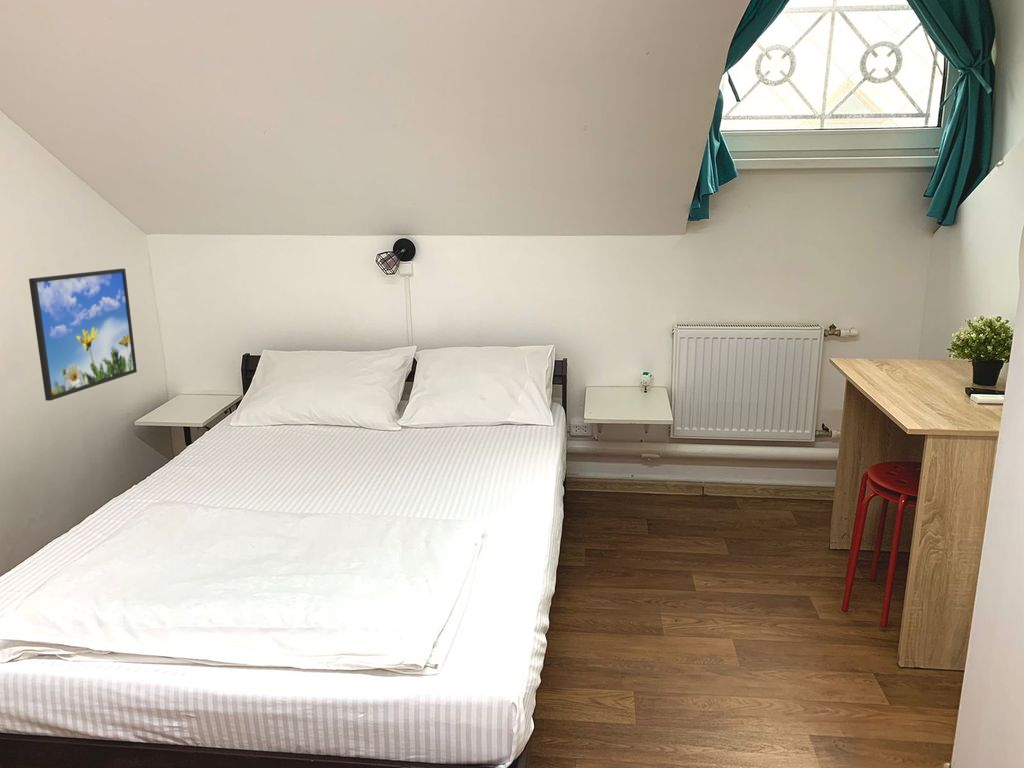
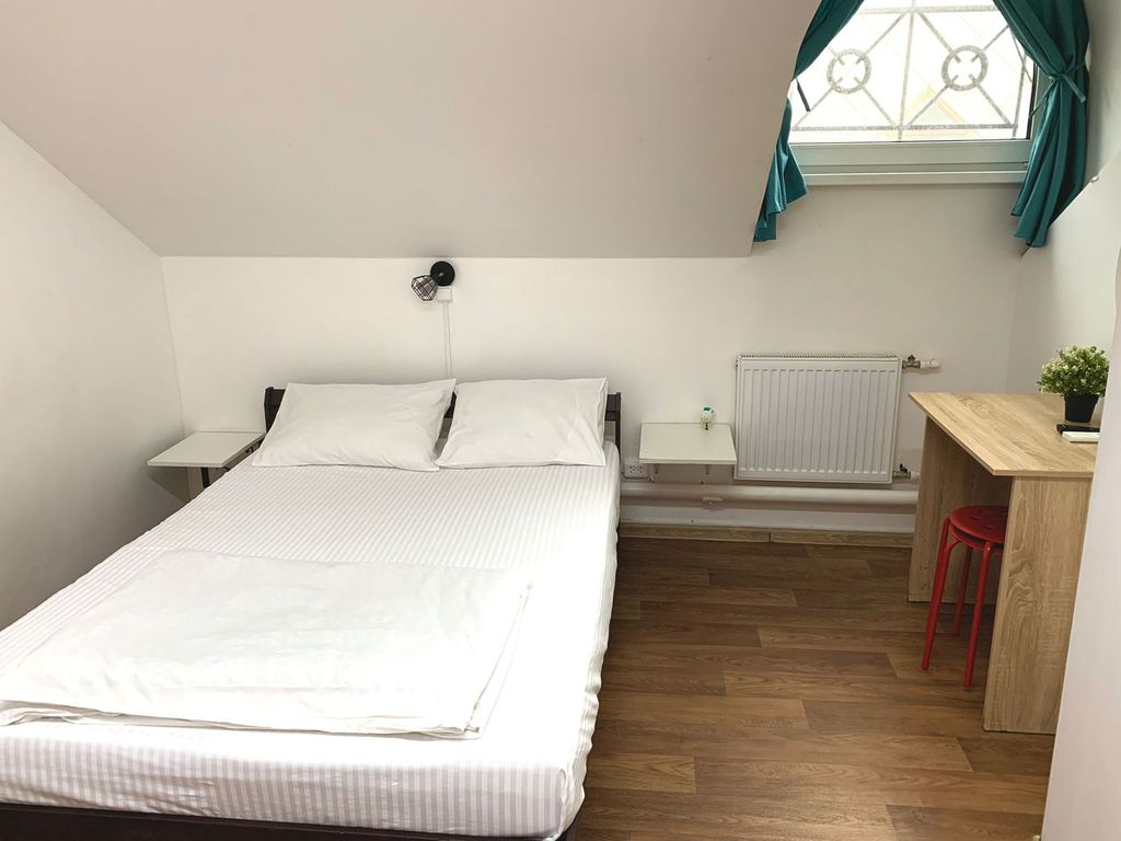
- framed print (88, 330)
